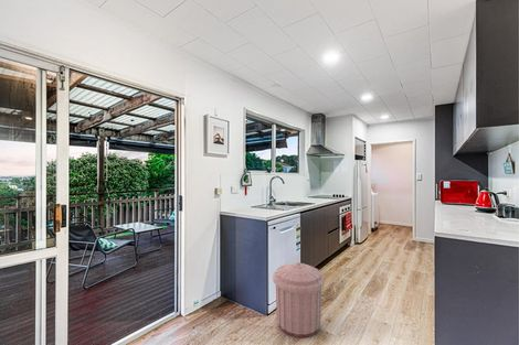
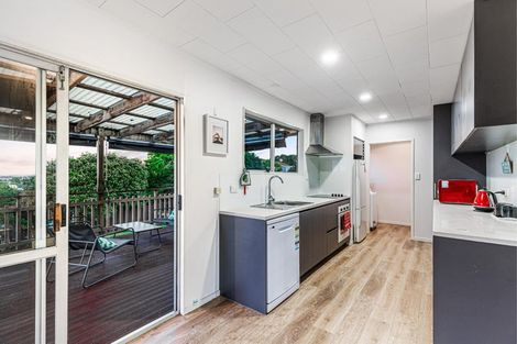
- trash can (298, 293)
